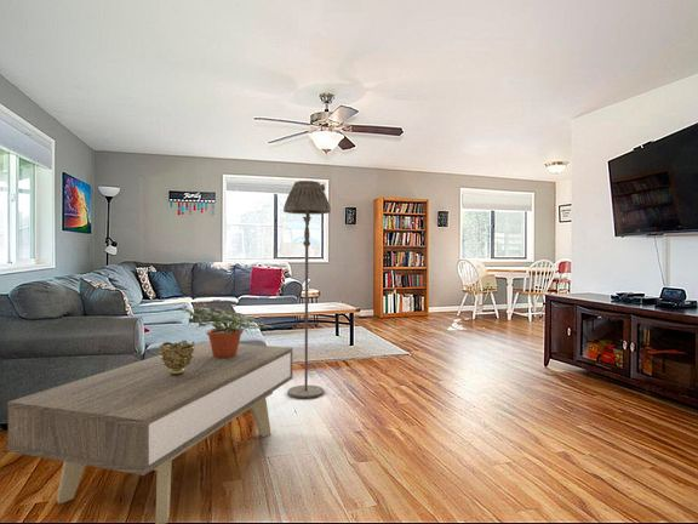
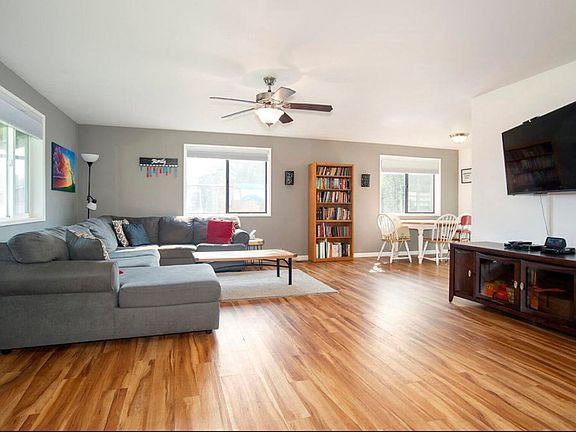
- coffee table (179, 415)
- floor lamp (307, 287)
- potted plant (228, 329)
- decorative bowl (177, 358)
